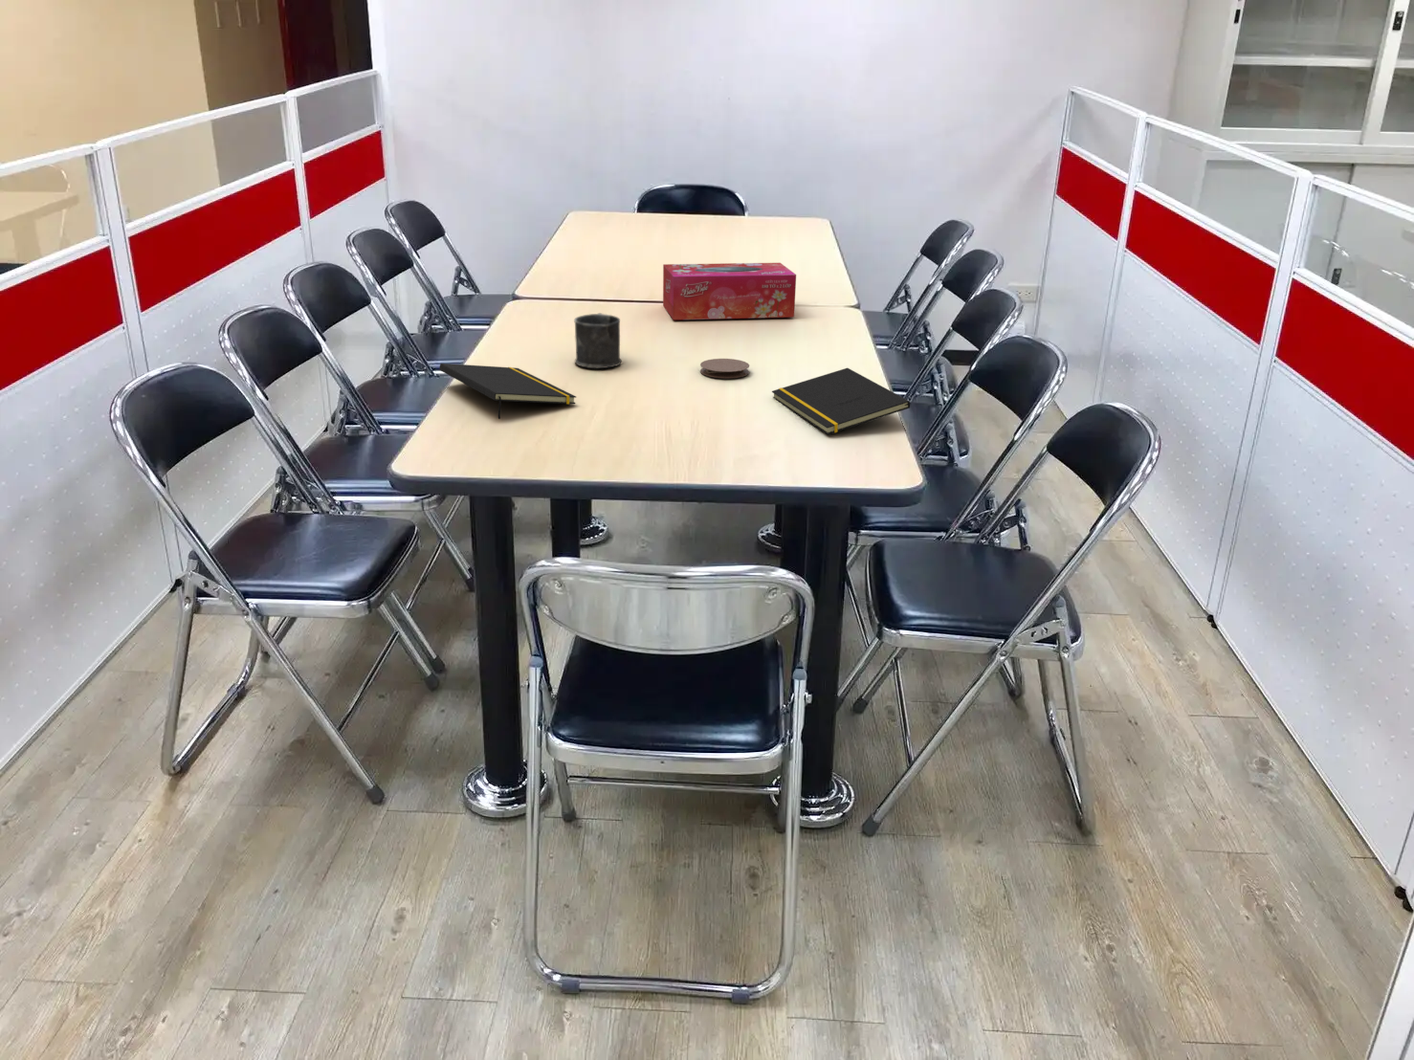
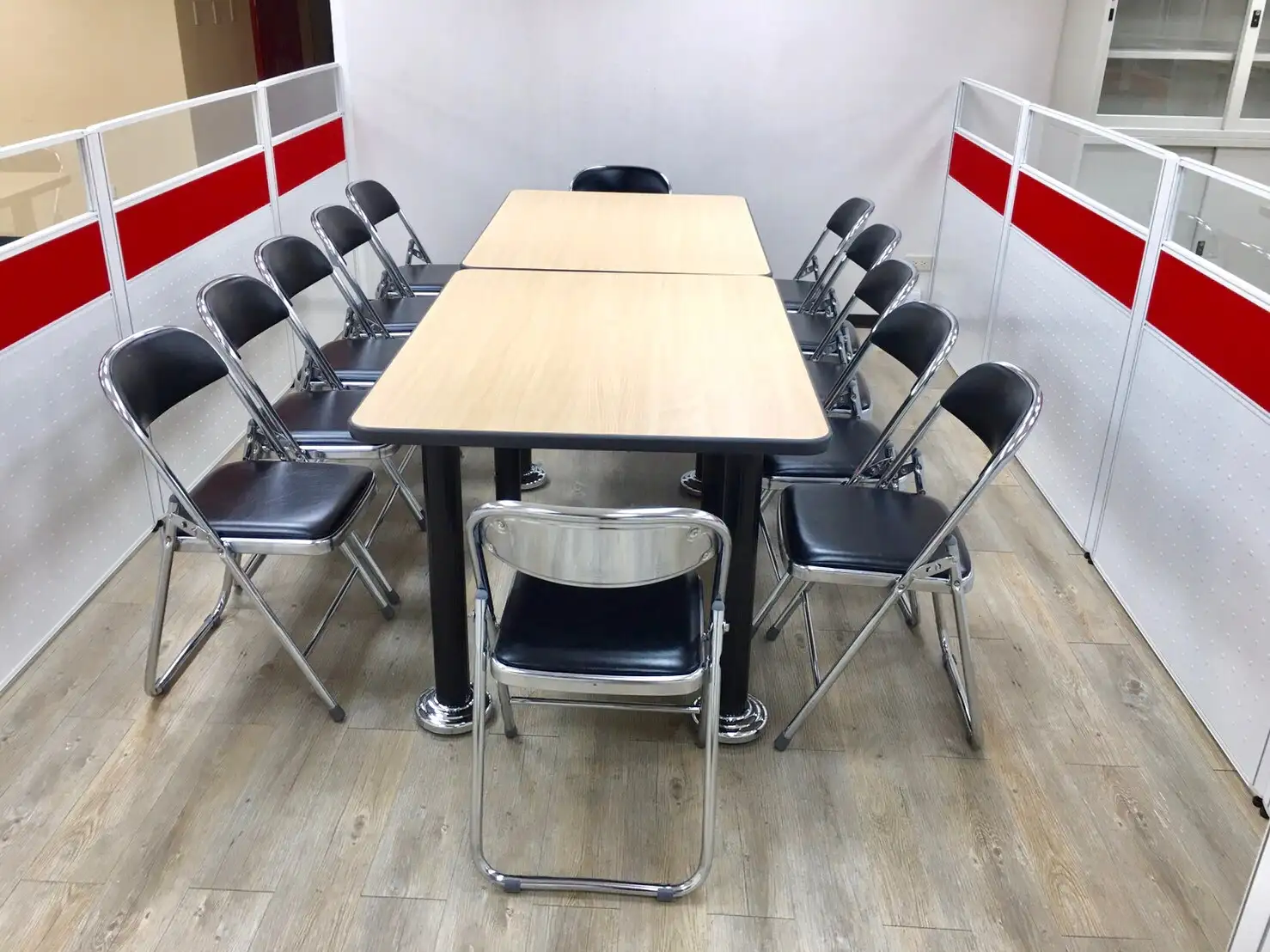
- coaster (724, 367)
- notepad (838, 399)
- tissue box (728, 289)
- mug (598, 338)
- notepad (507, 383)
